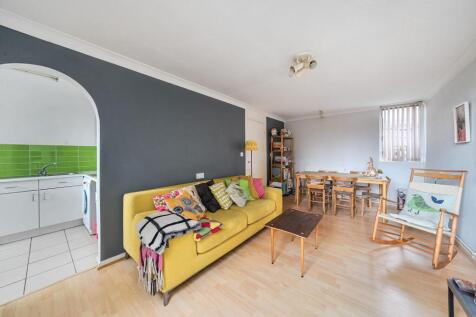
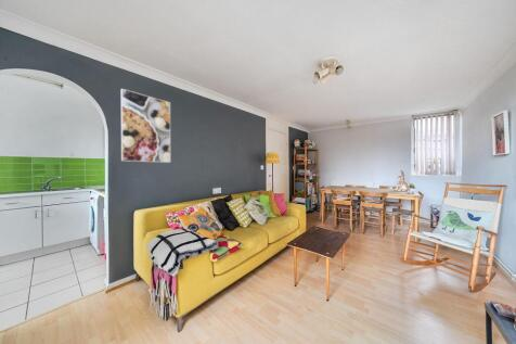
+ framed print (147, 129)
